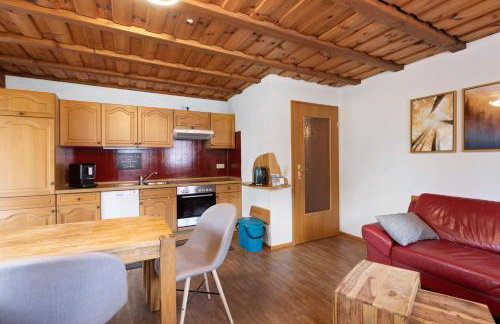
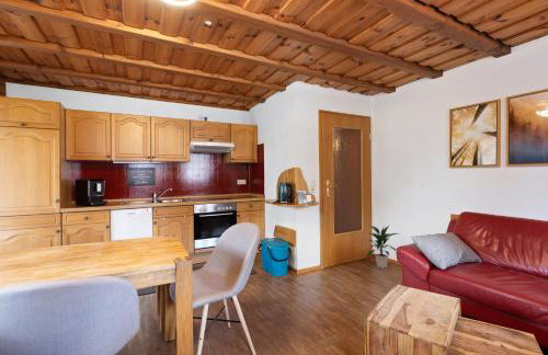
+ indoor plant (379, 244)
